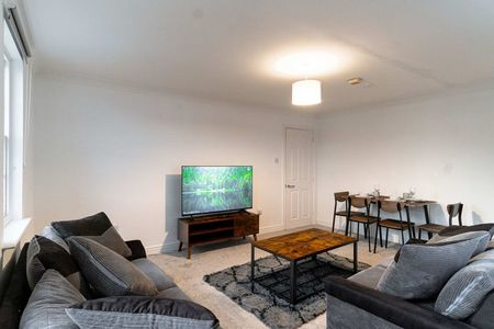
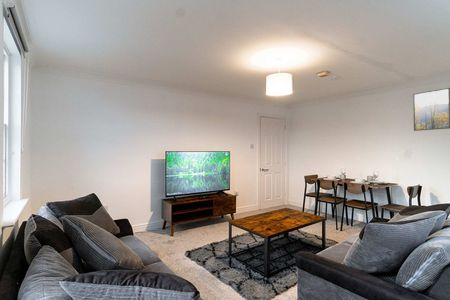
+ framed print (431, 110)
